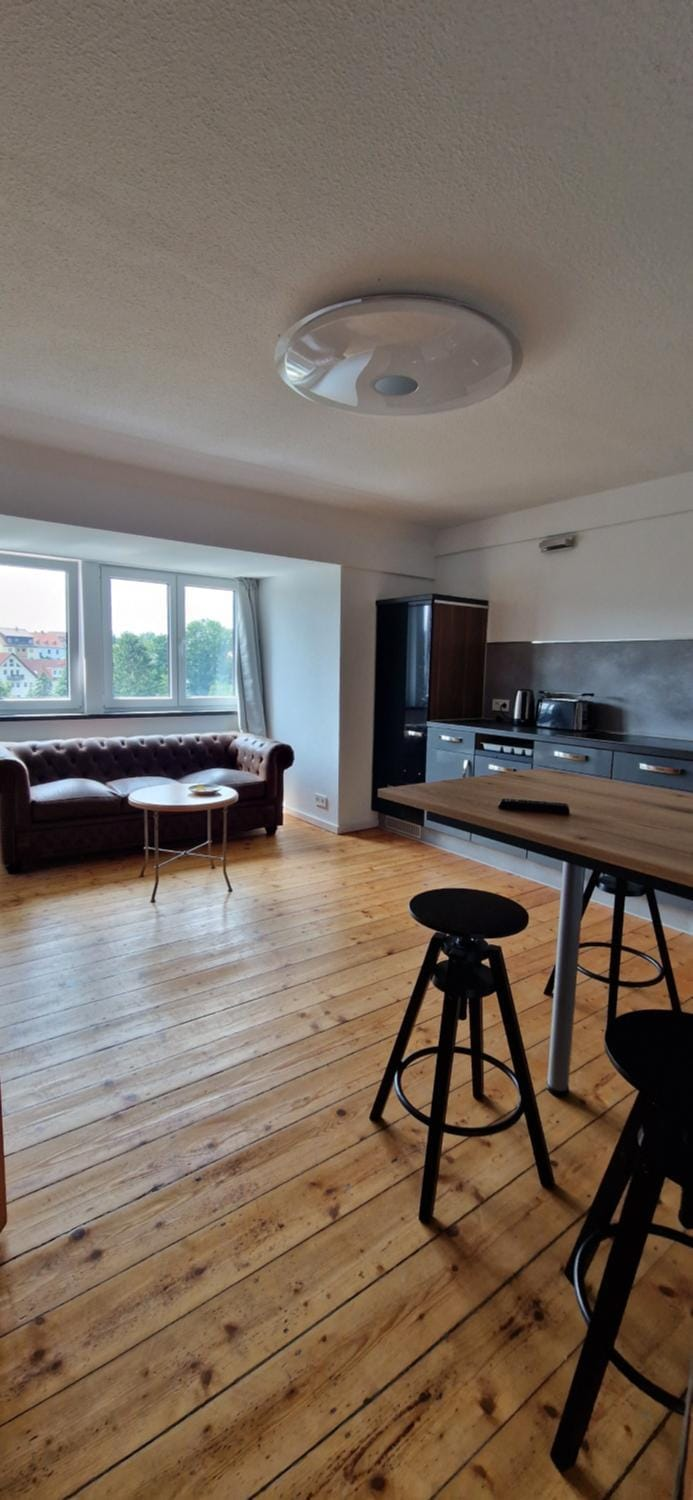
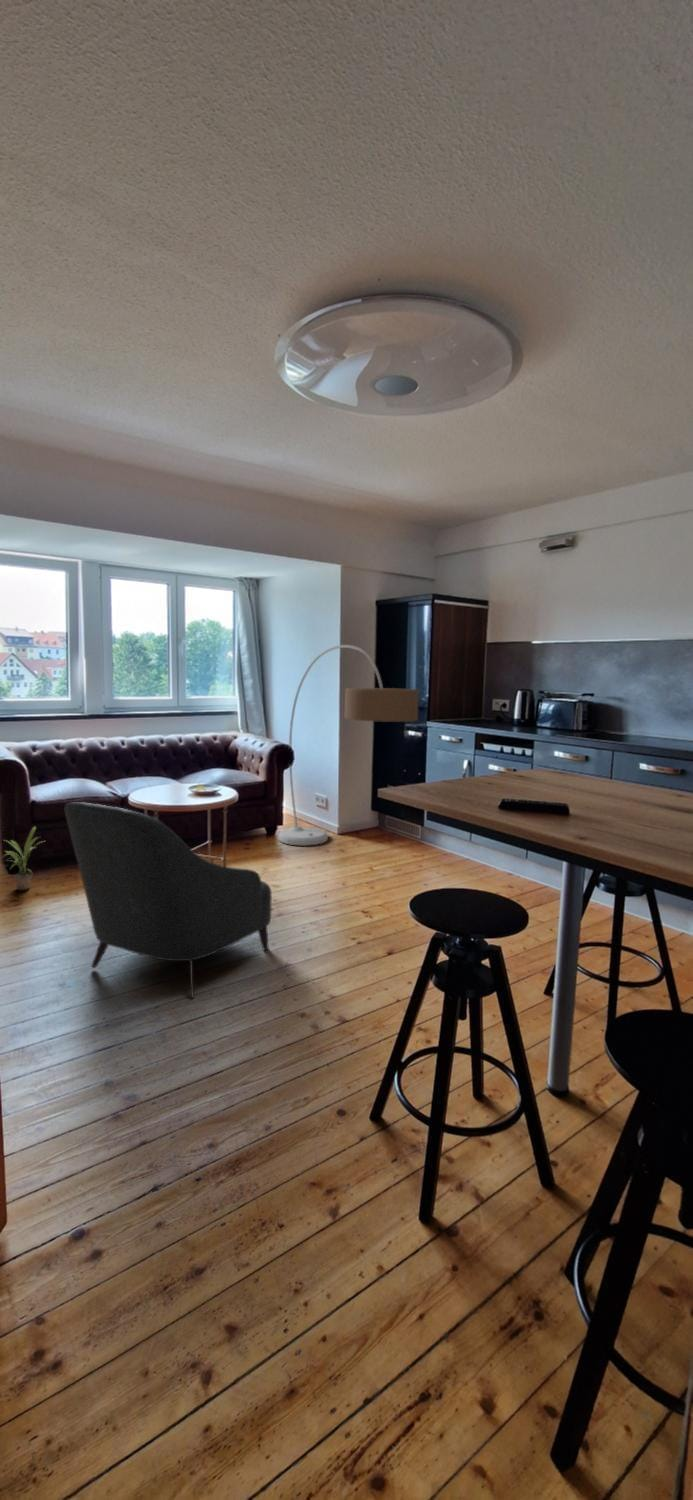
+ armchair (168, 879)
+ floor lamp (349, 719)
+ potted plant (25, 861)
